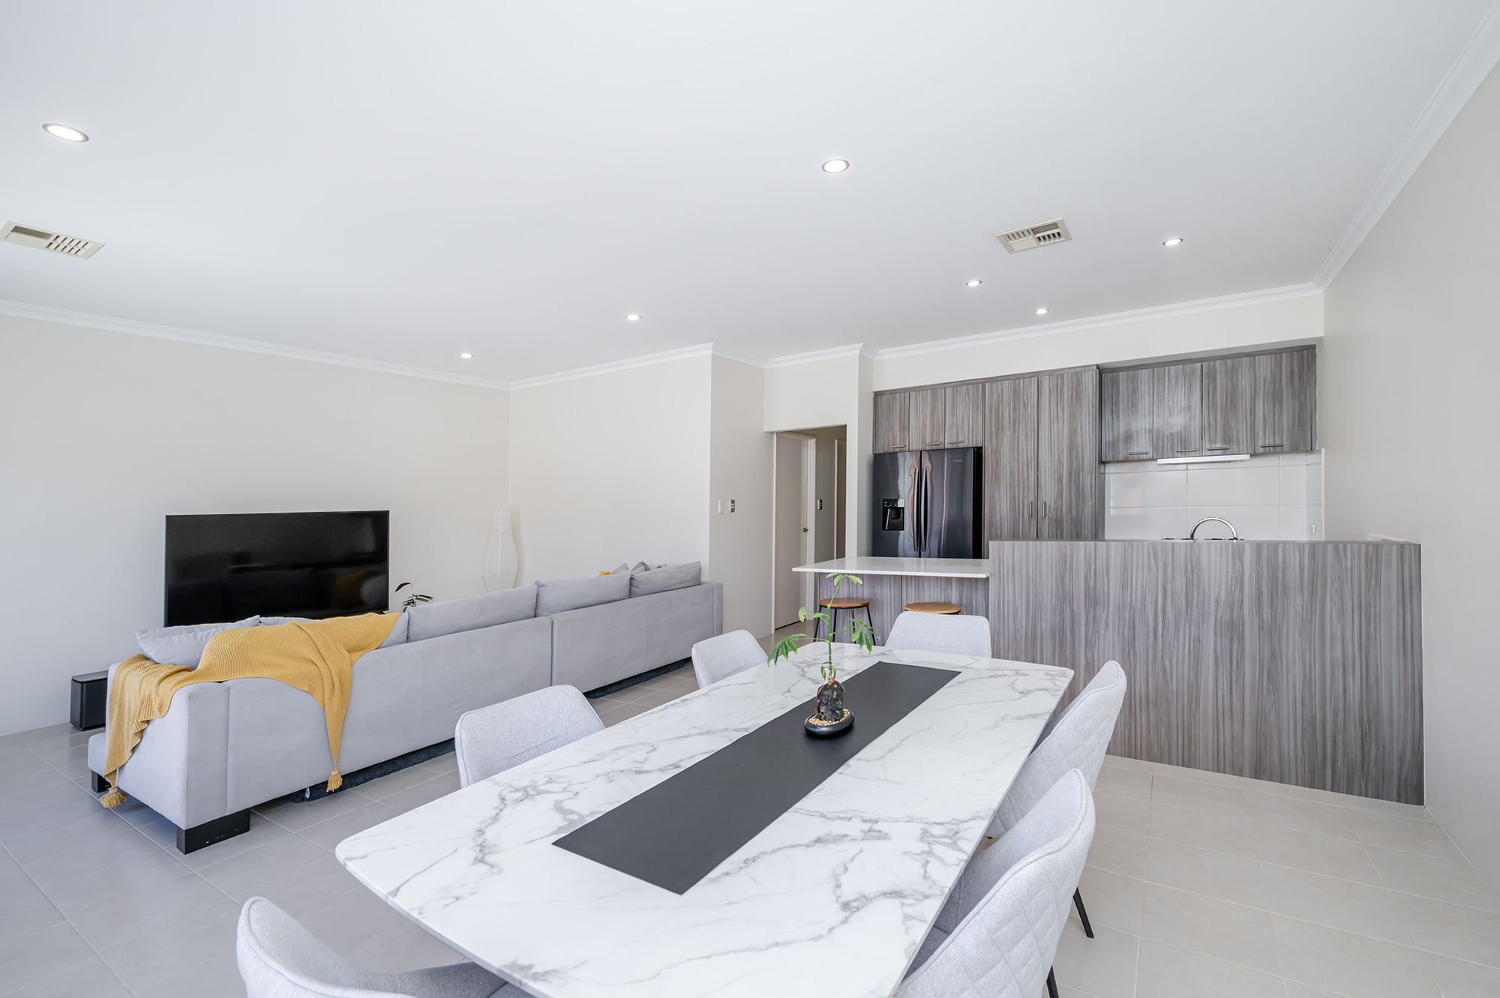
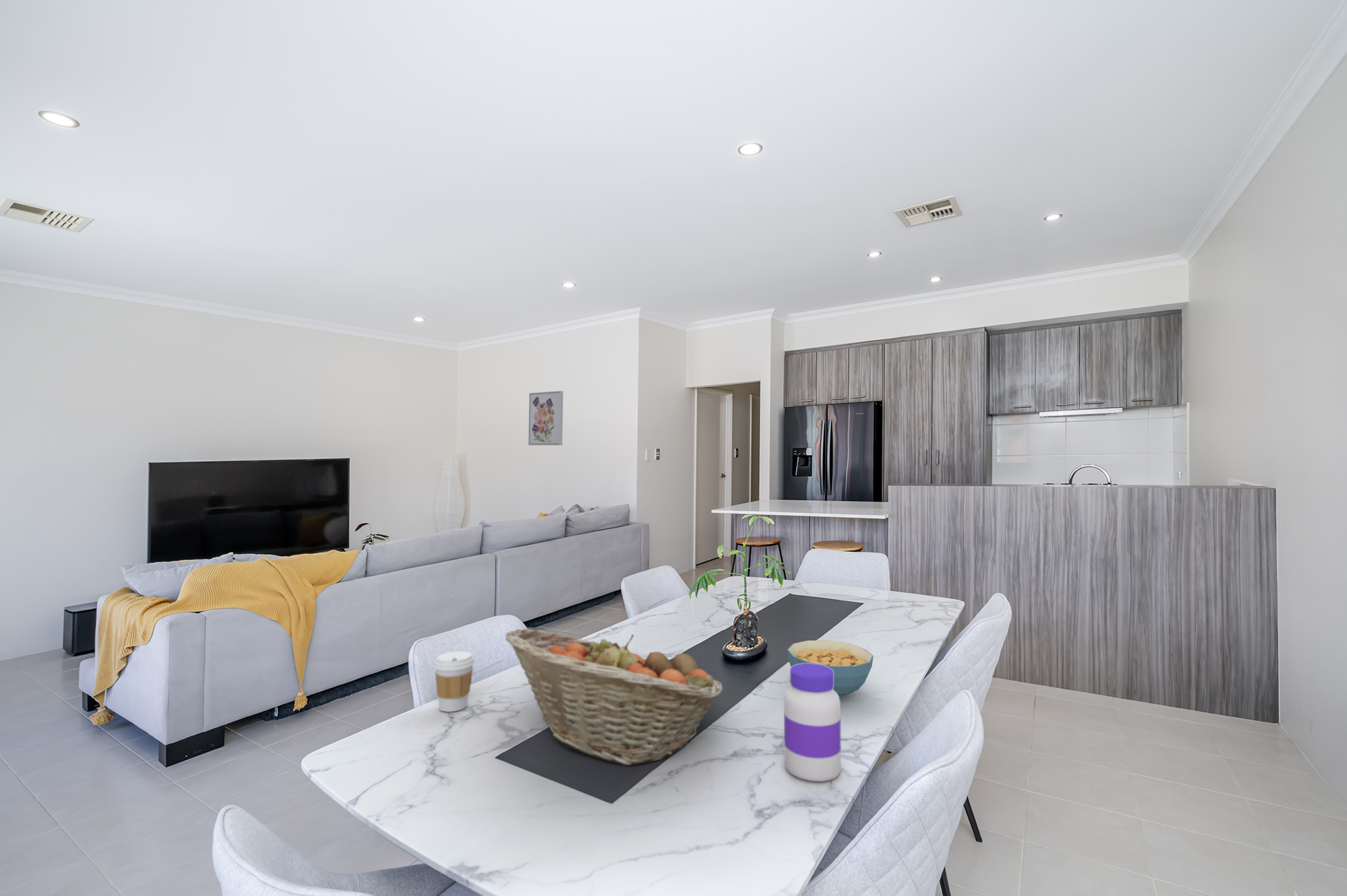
+ cereal bowl (833, 670)
+ wall art (545, 419)
+ fruit basket (611, 679)
+ jar (812, 718)
+ coffee cup (454, 680)
